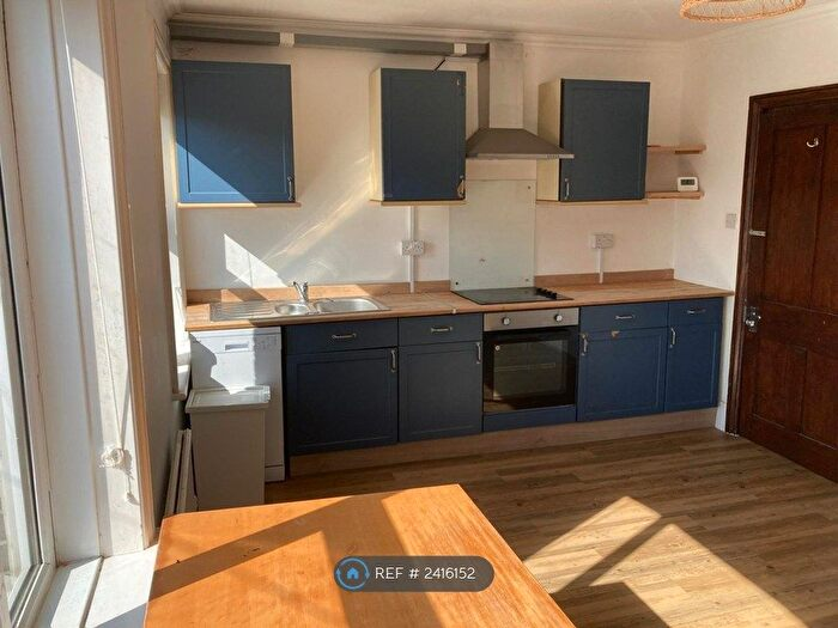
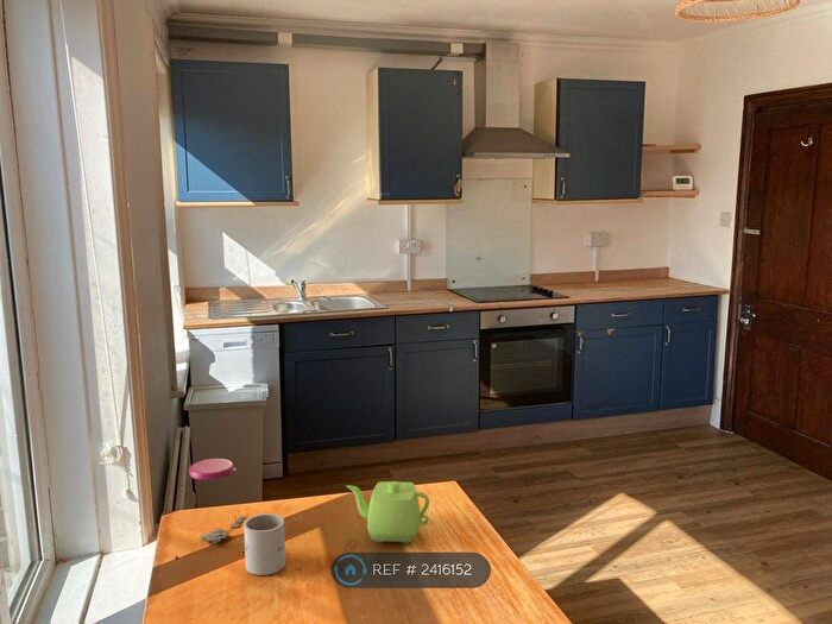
+ mug (267, 540)
+ teapot (387, 508)
+ jar (216, 478)
